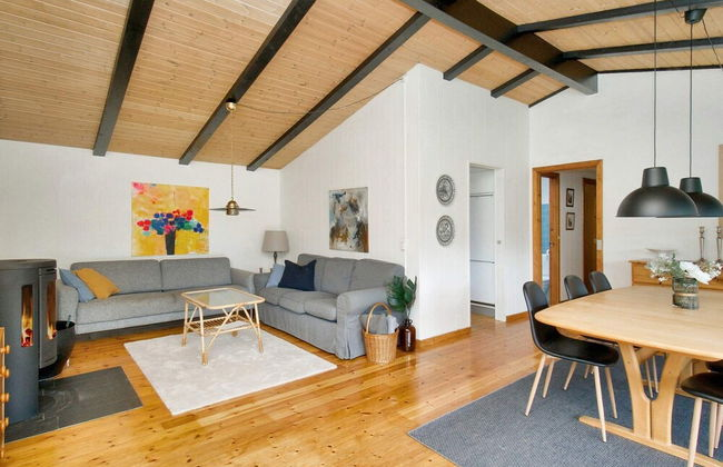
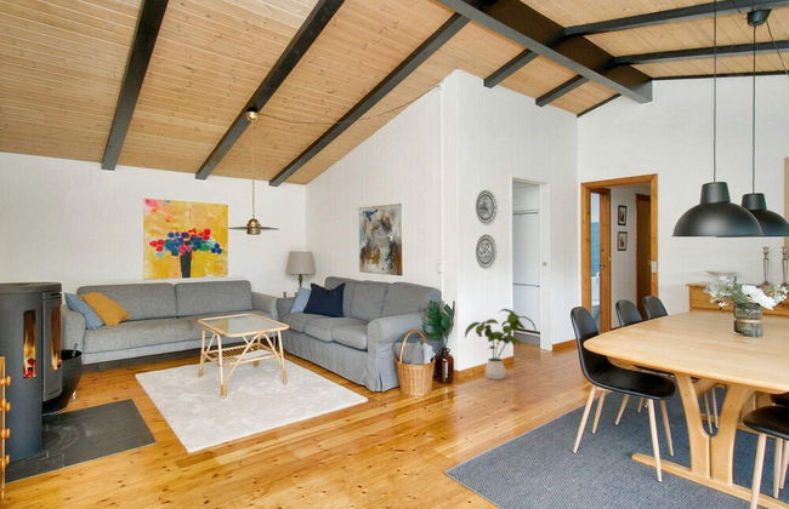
+ house plant (505, 343)
